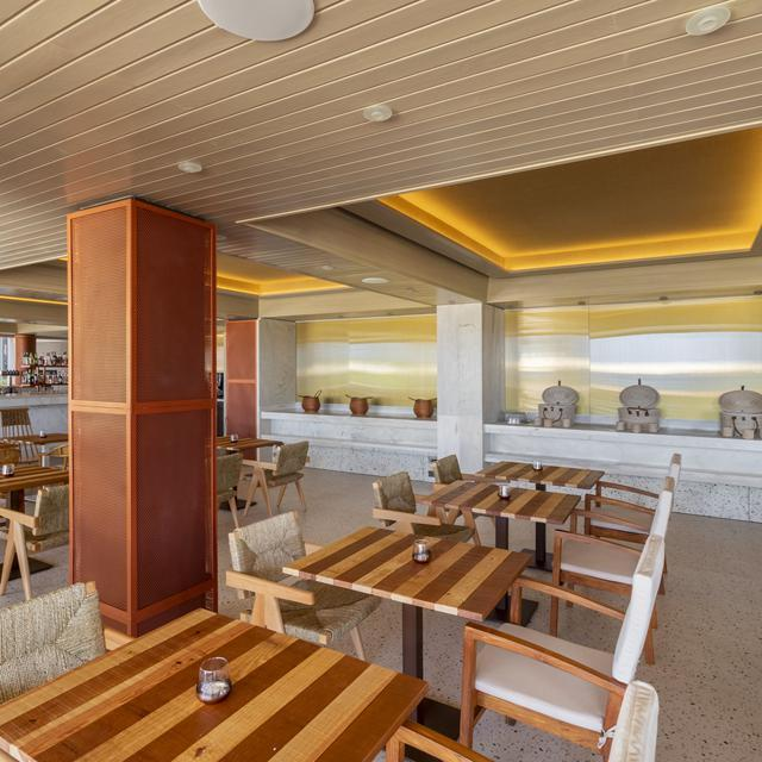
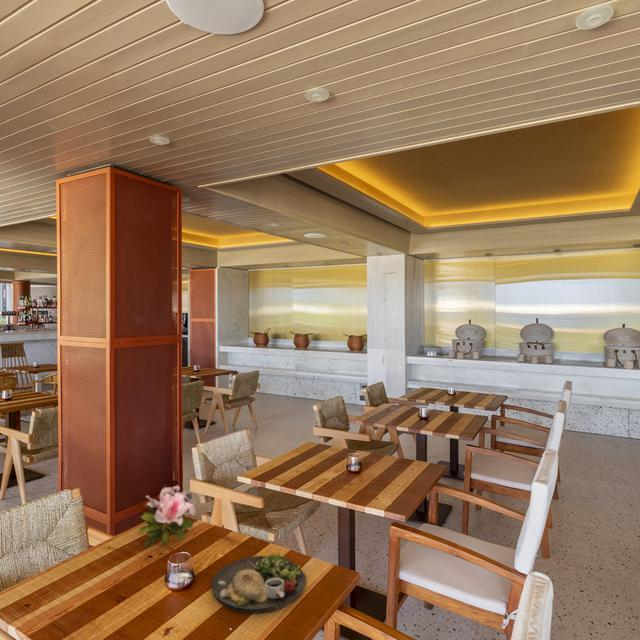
+ dinner plate (259, 574)
+ flower (170, 511)
